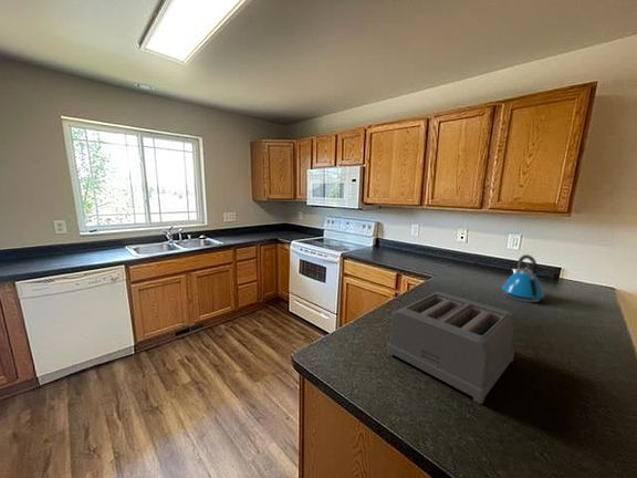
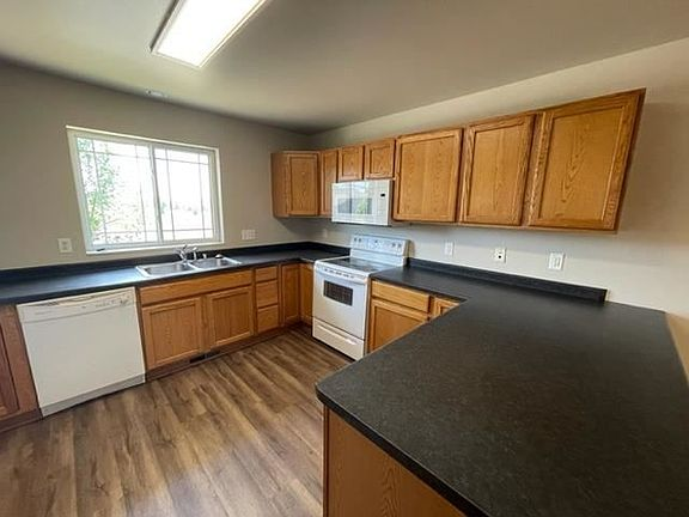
- kettle (525, 276)
- toaster (453, 332)
